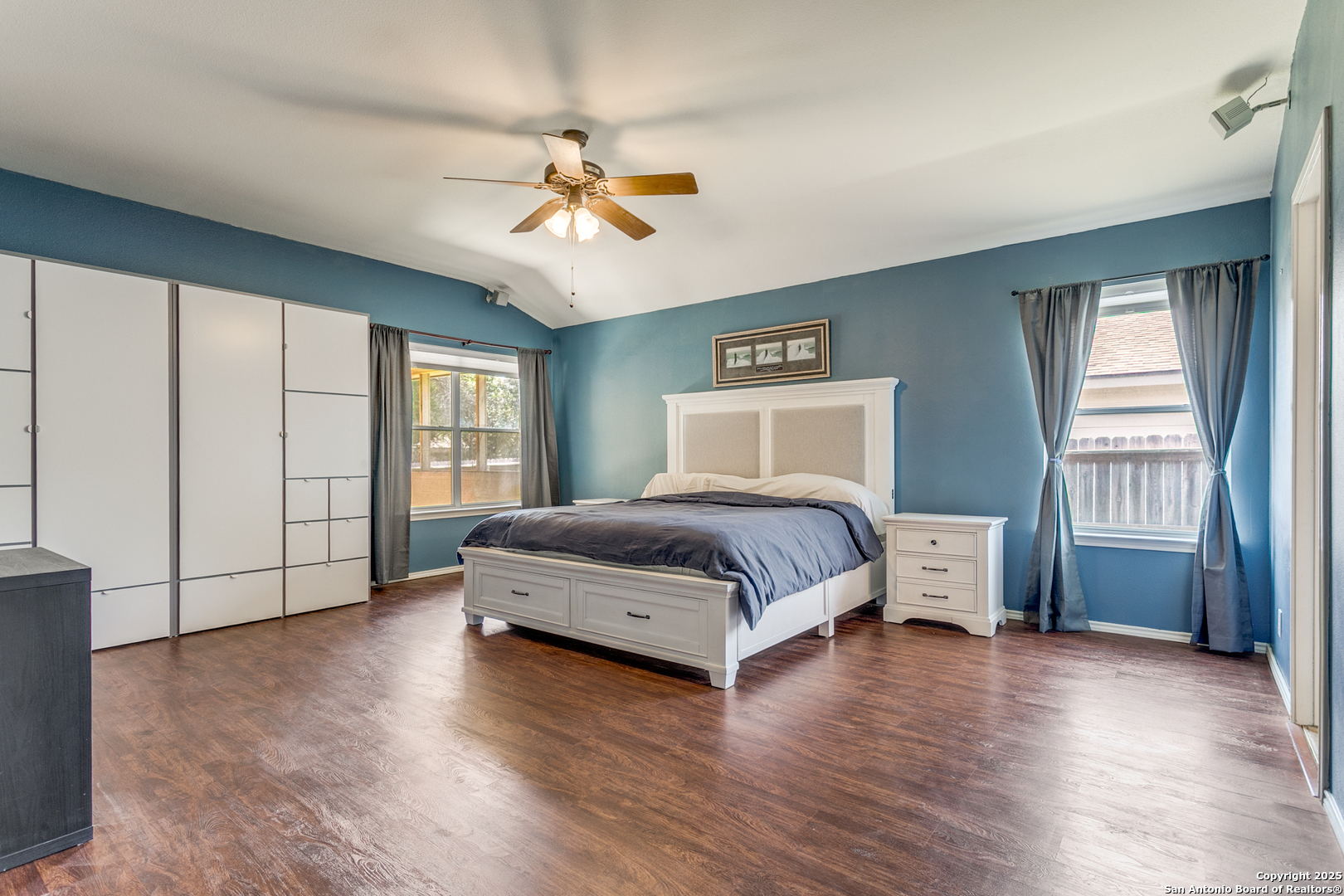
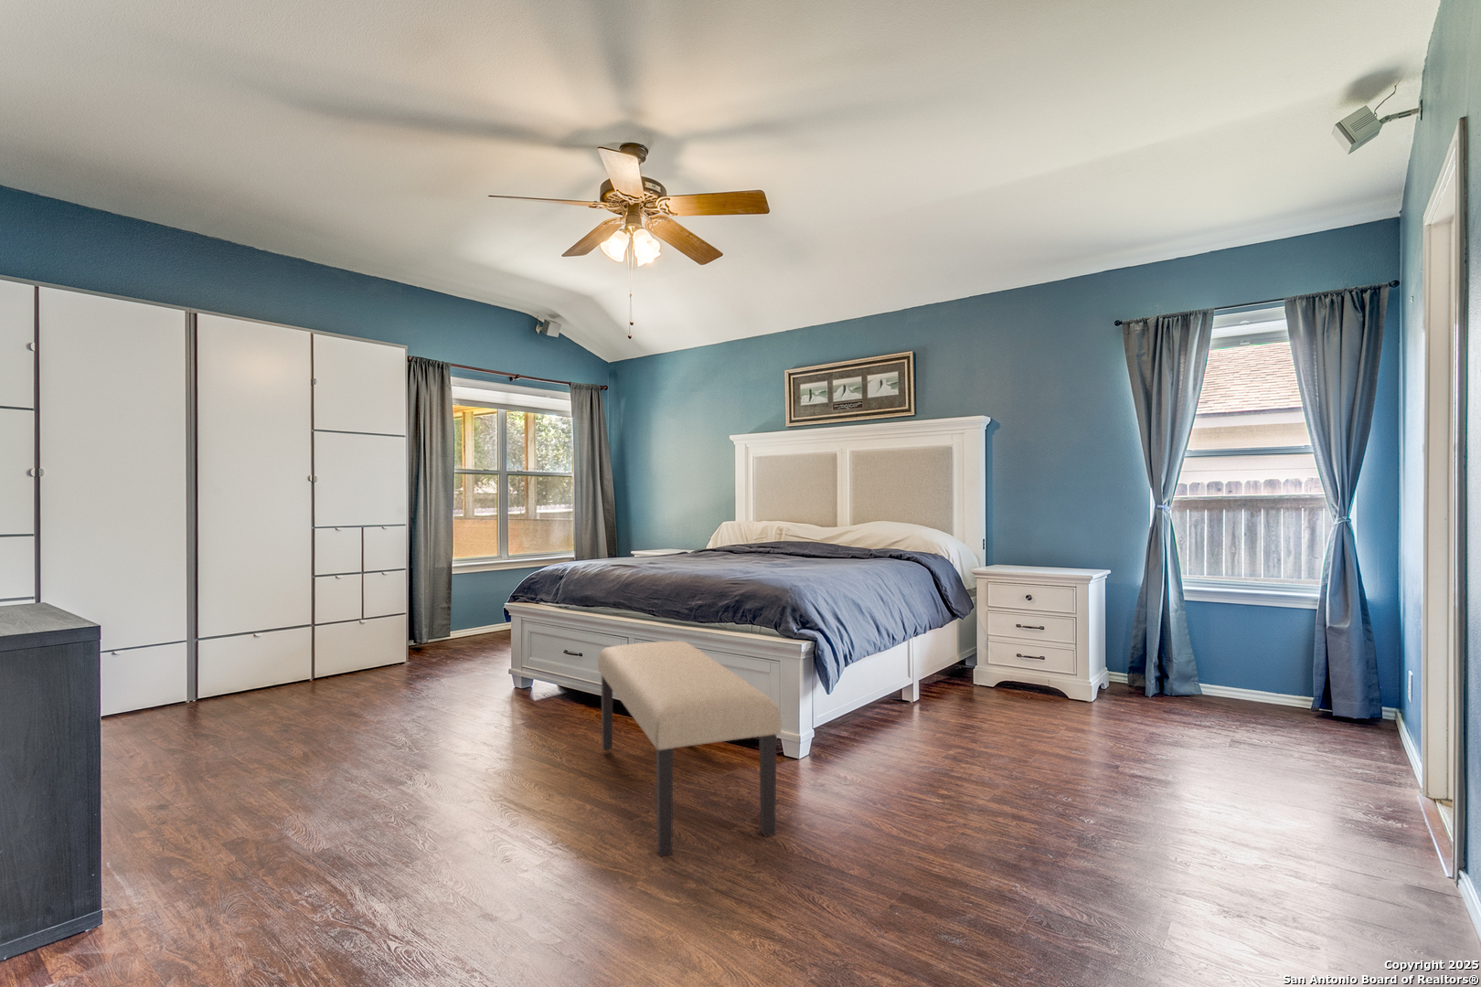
+ bench (675, 725)
